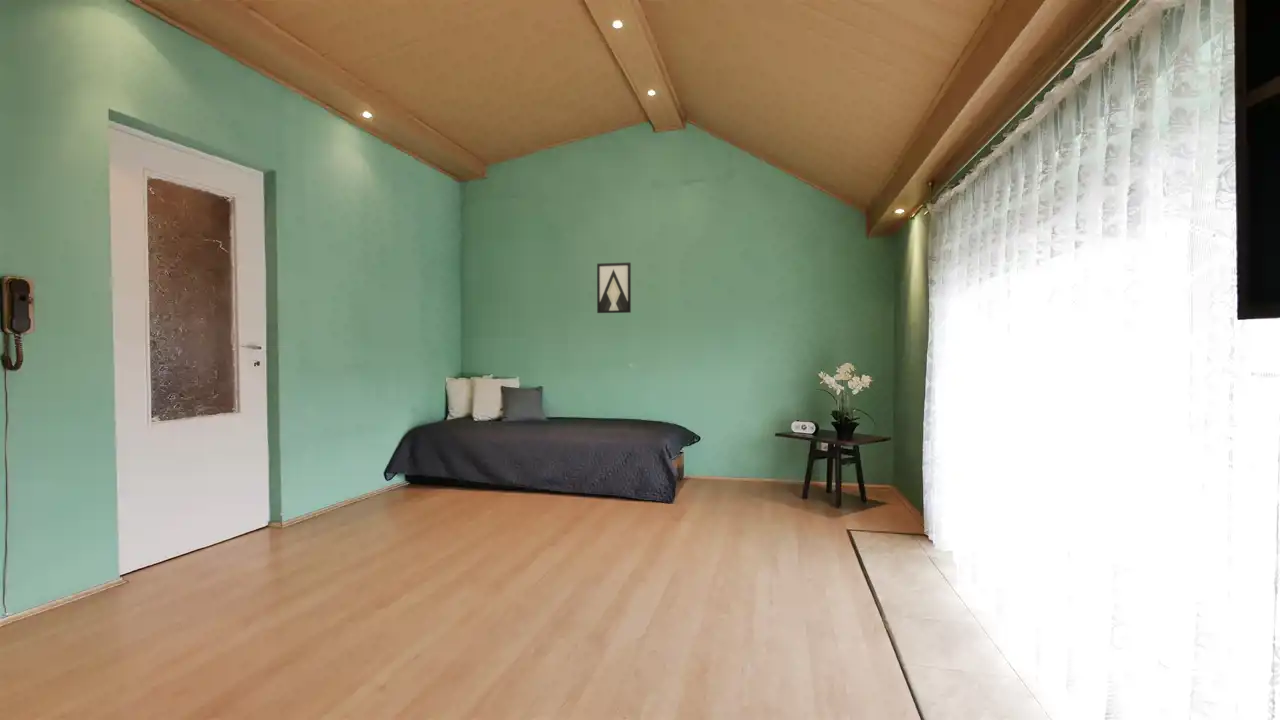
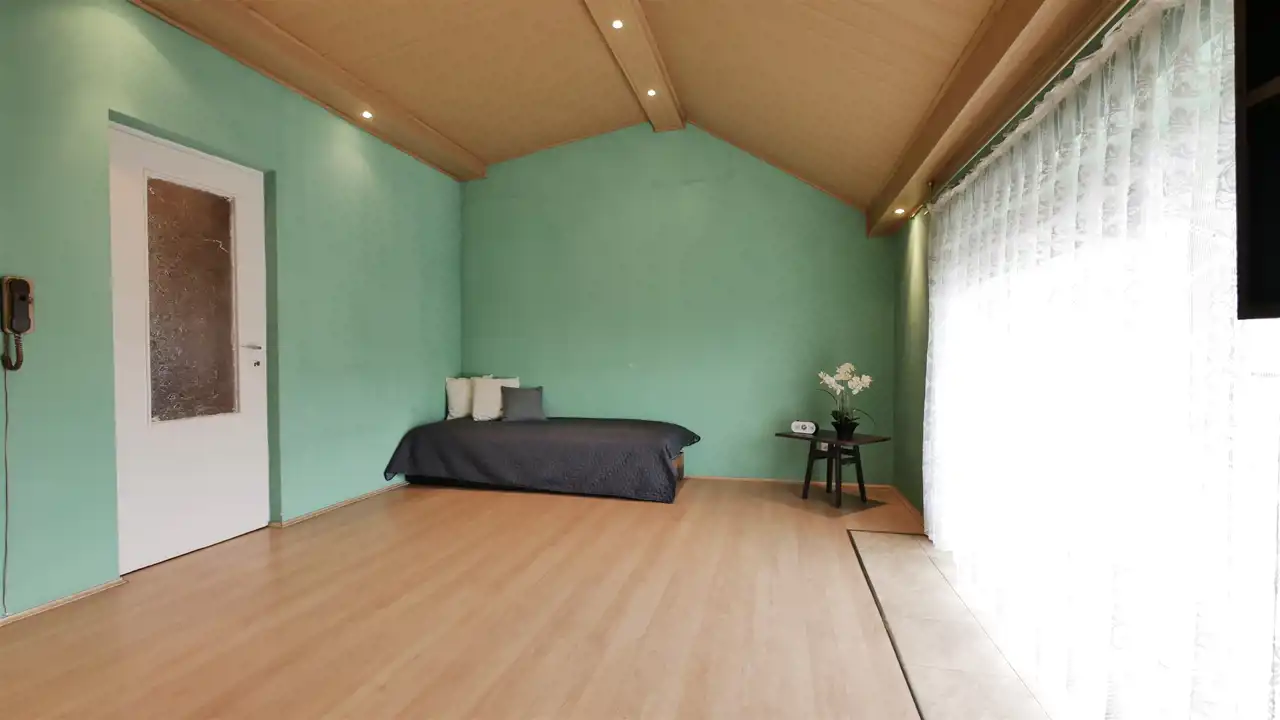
- wall art (613, 288)
